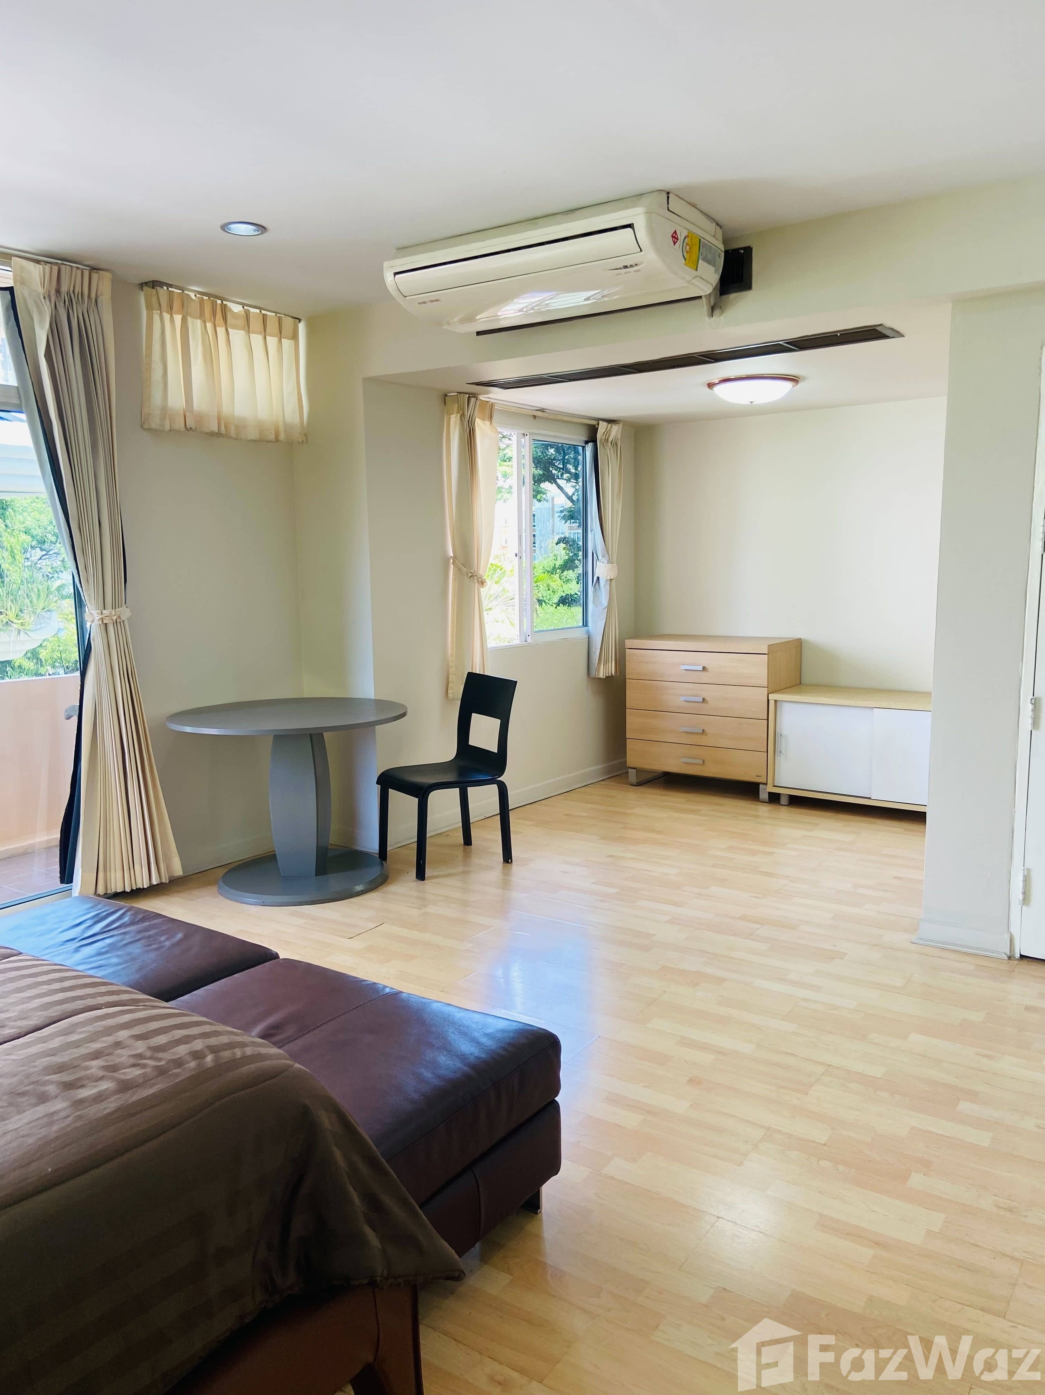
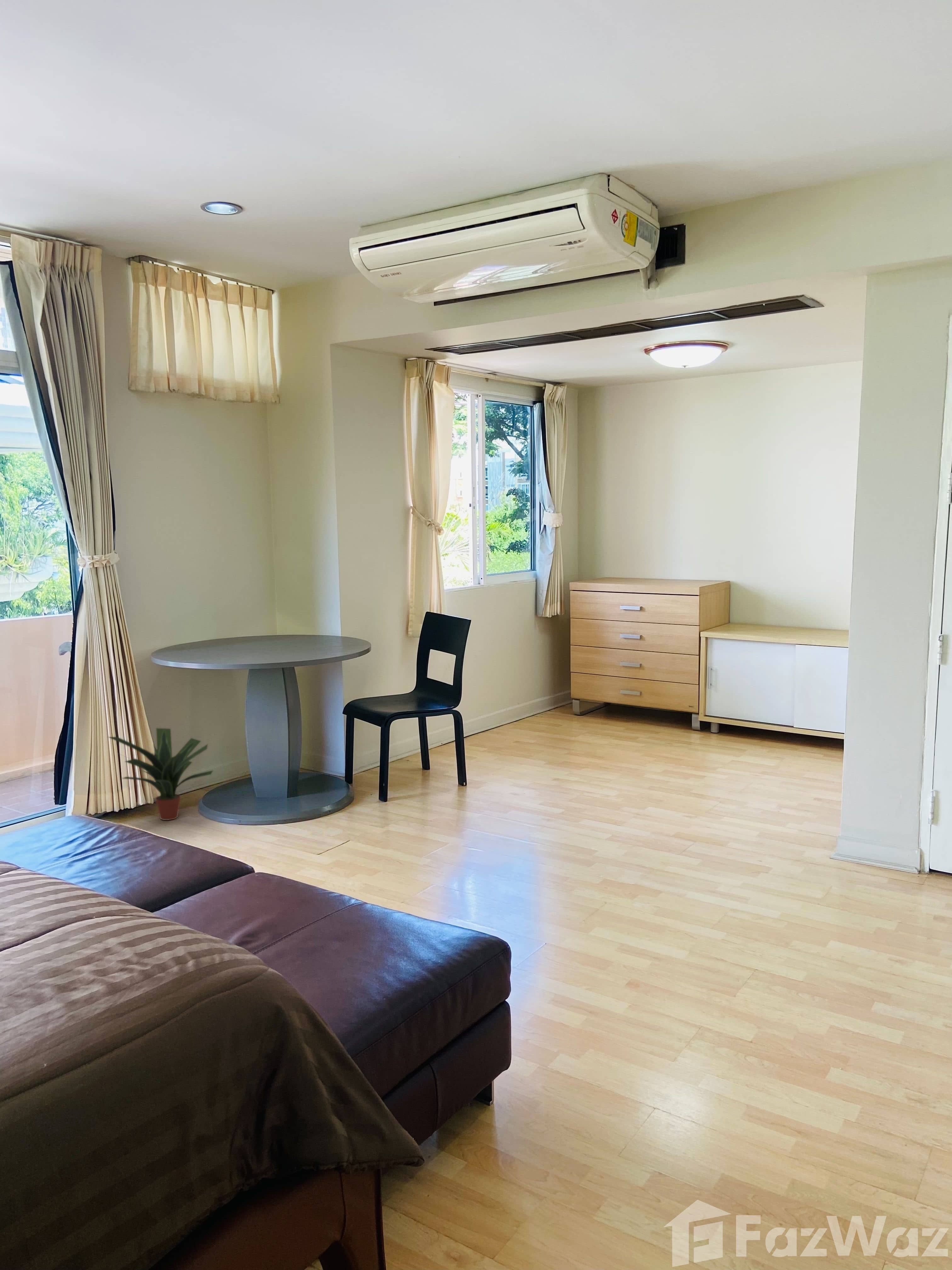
+ potted plant (160, 772)
